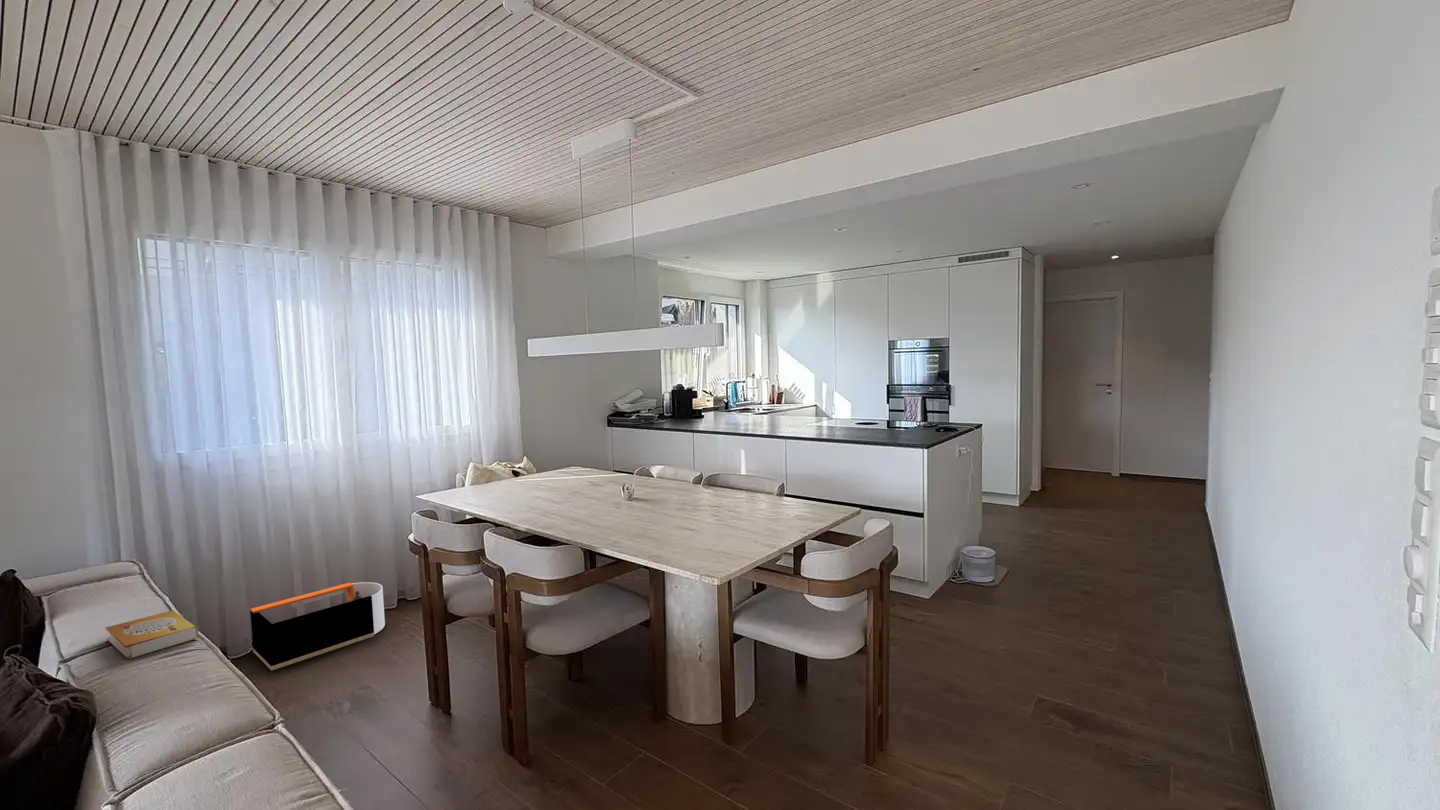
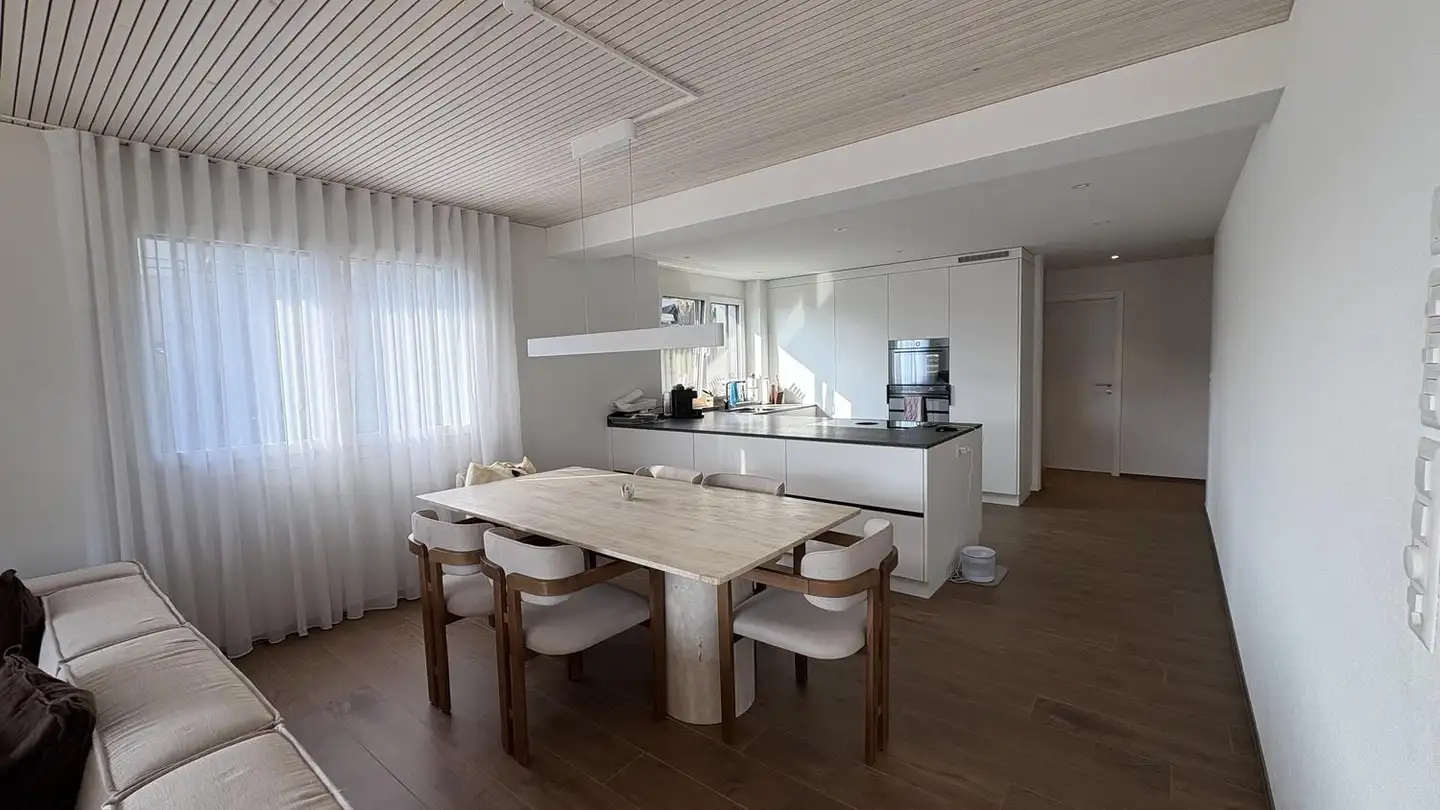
- book (152, 632)
- storage bin (324, 619)
